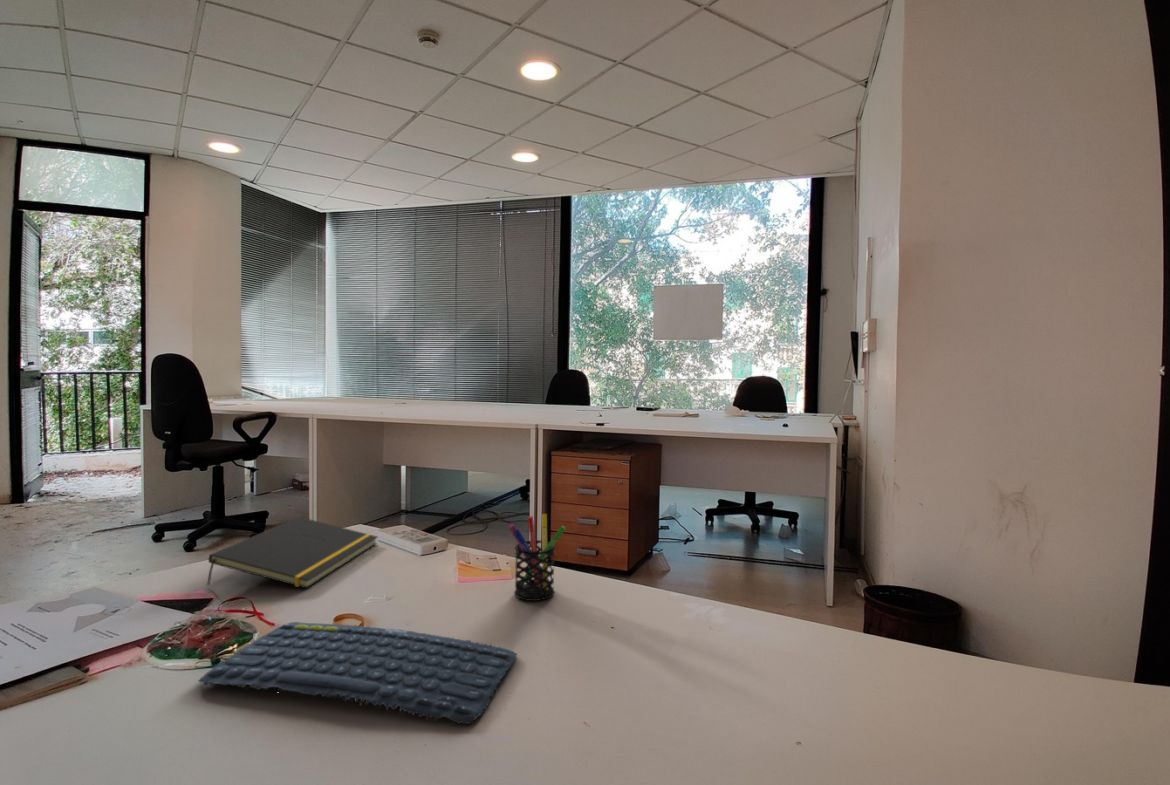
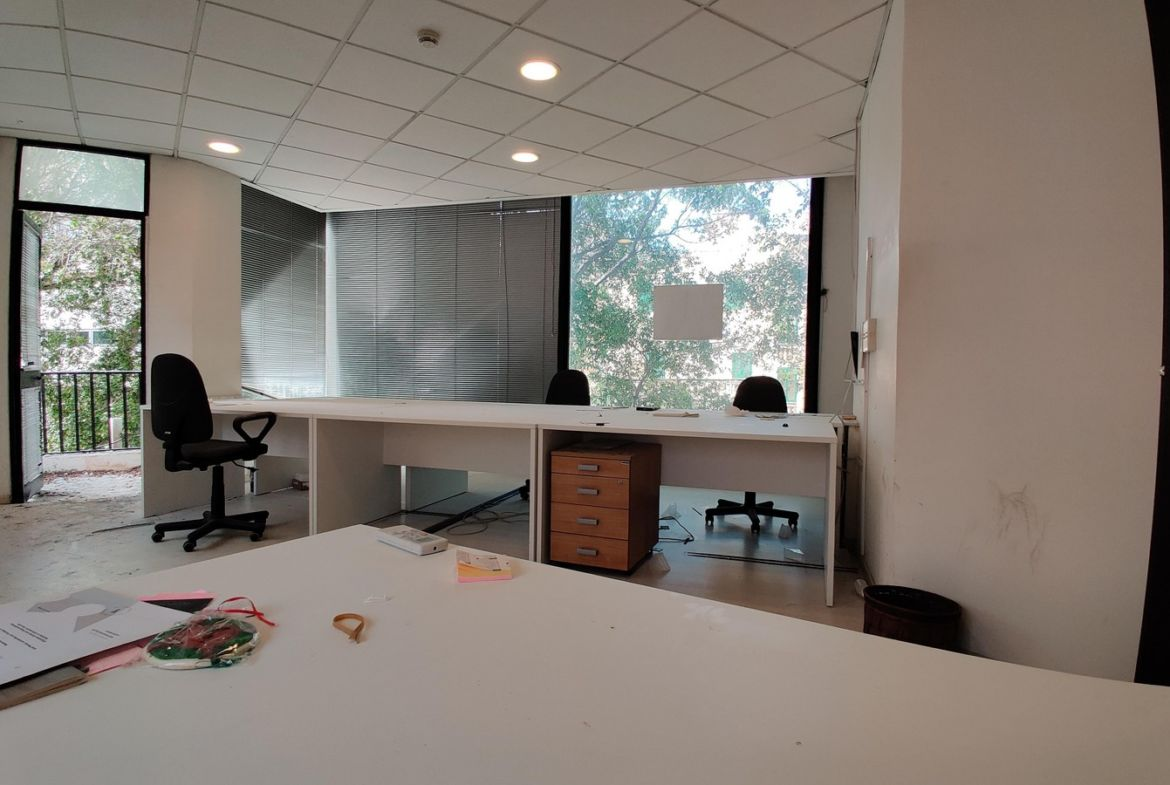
- notepad (302, 548)
- keyboard (365, 661)
- pen holder (538, 553)
